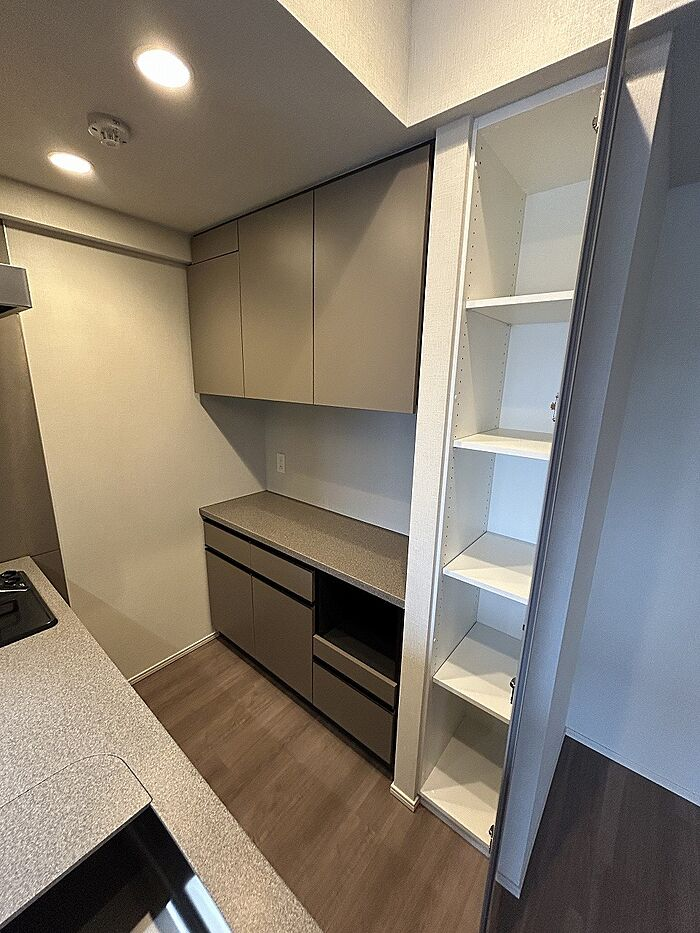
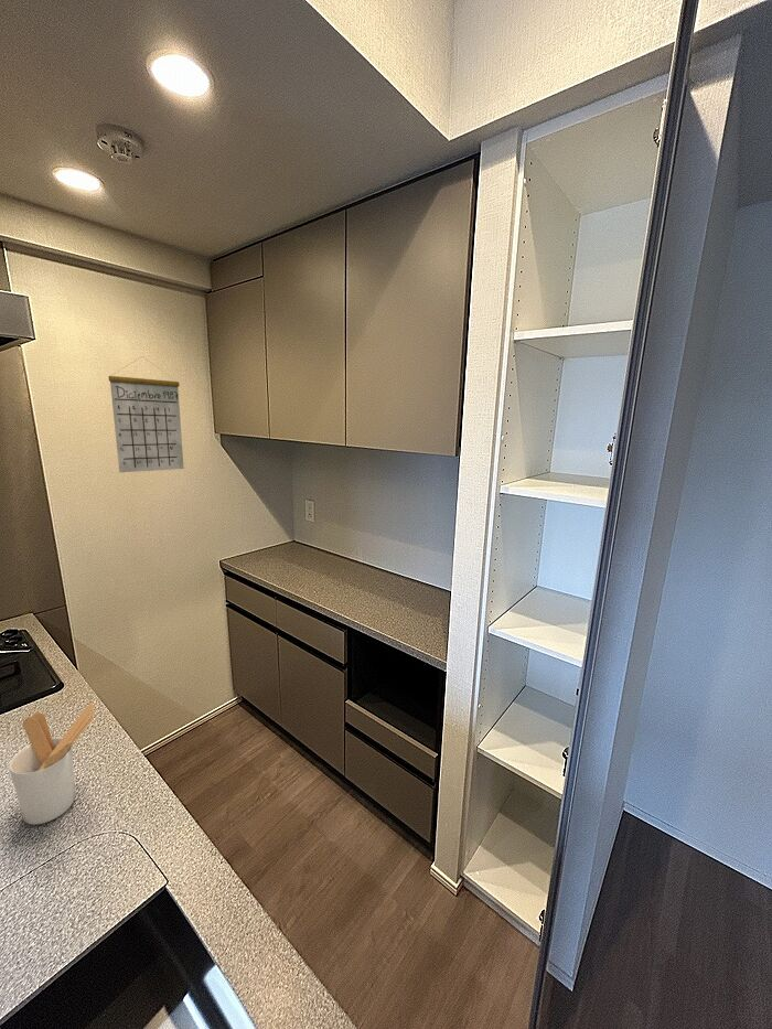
+ utensil holder (60, 760)
+ calendar (148, 415)
